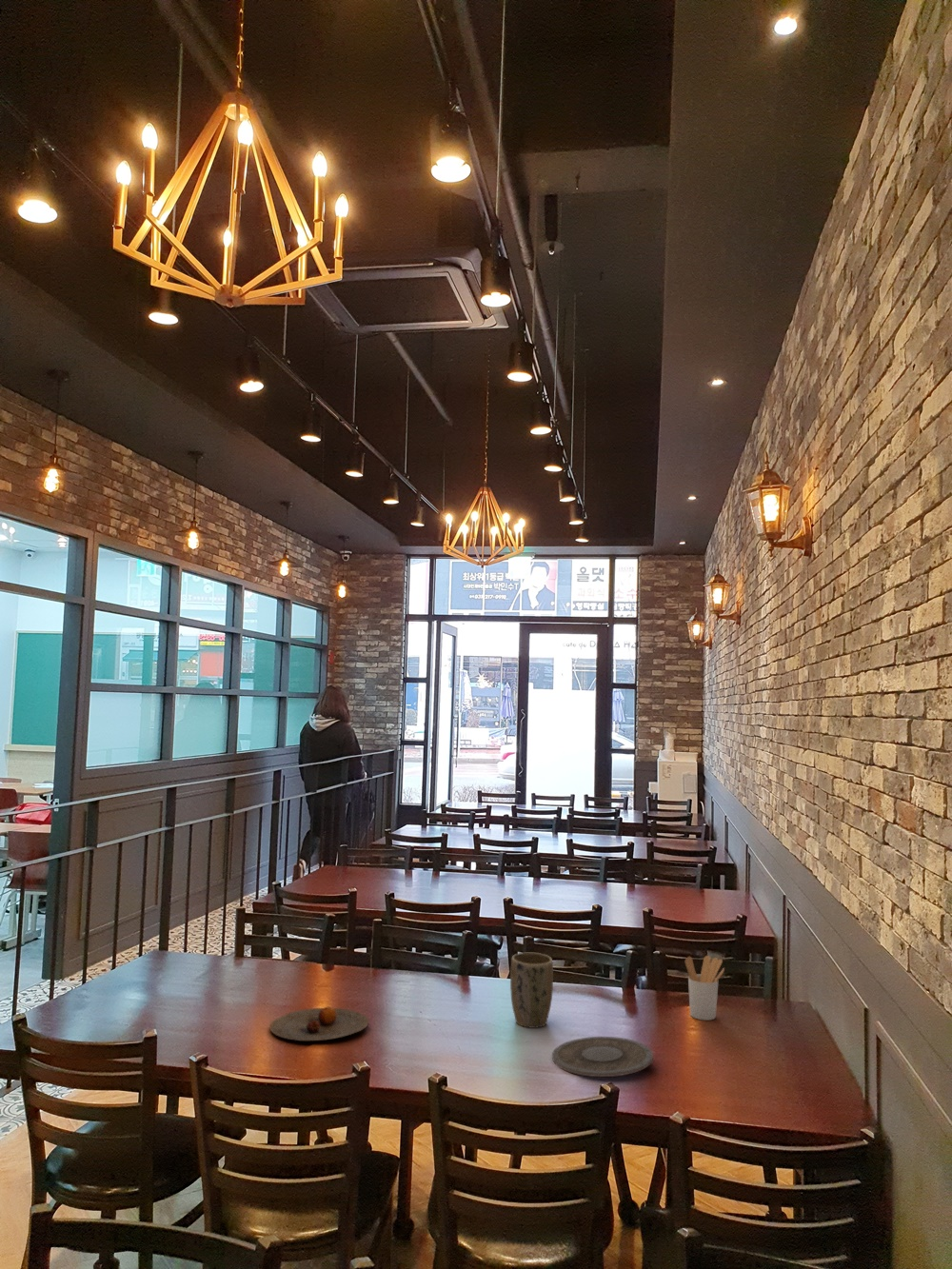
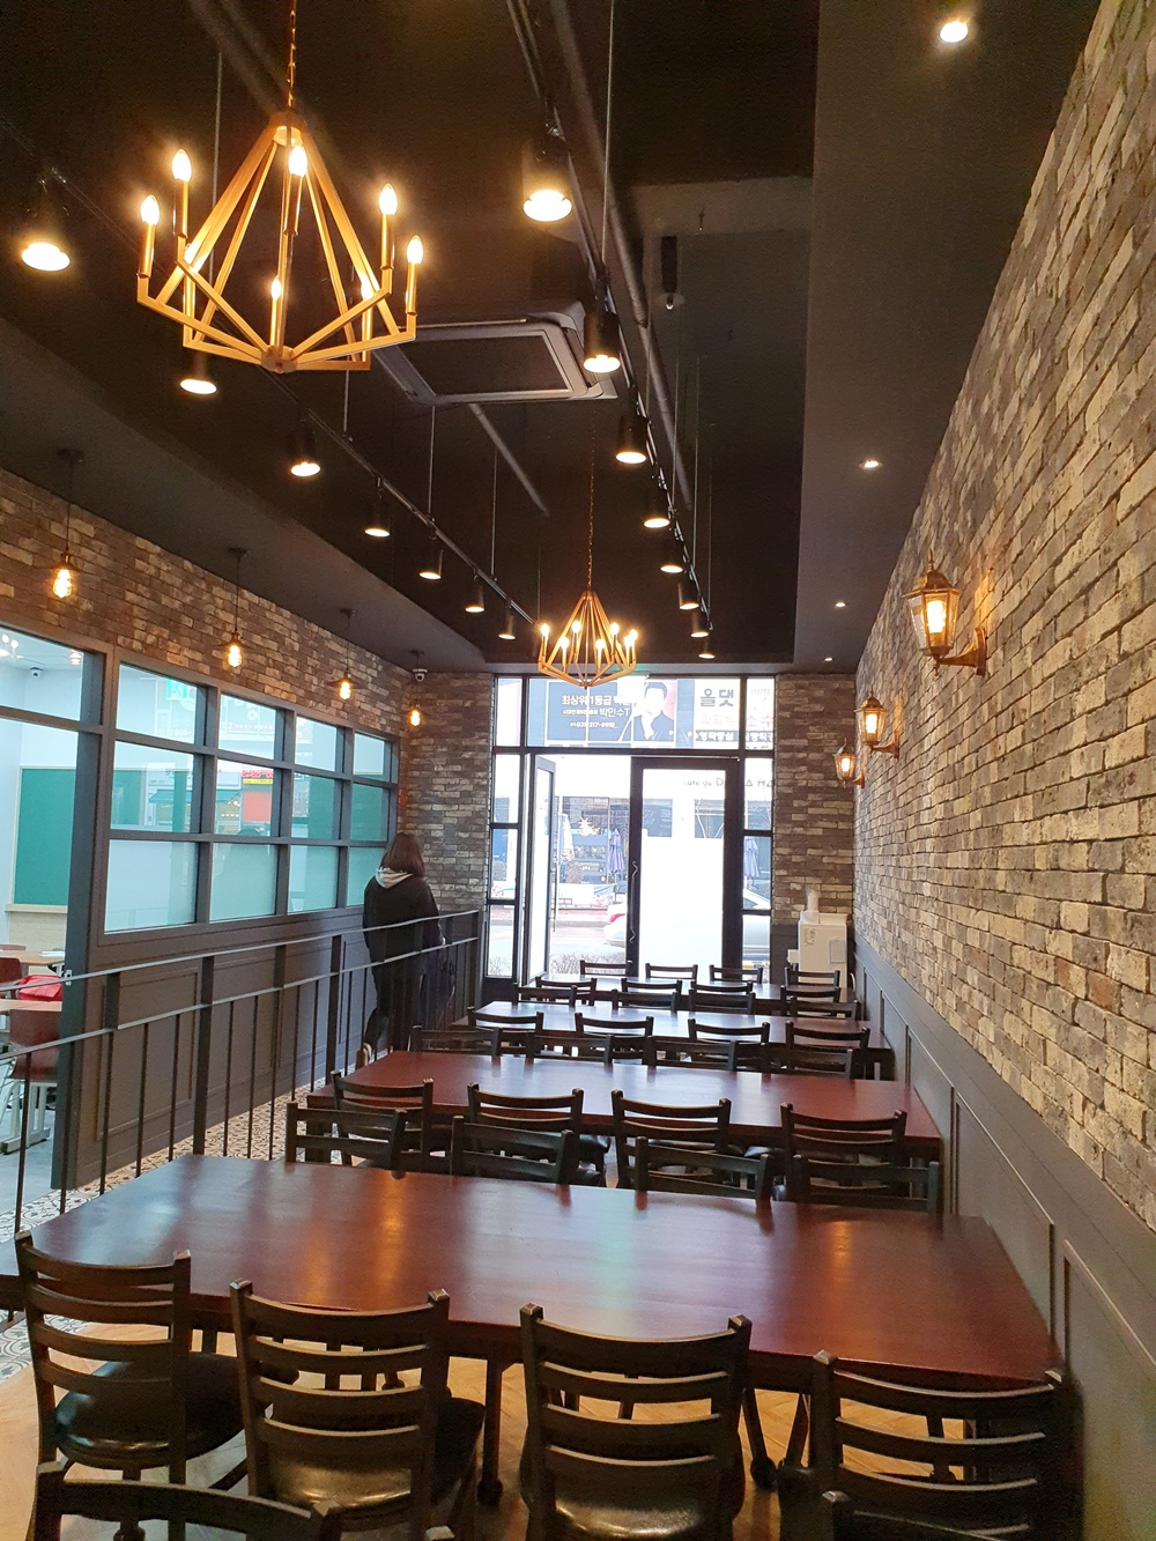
- utensil holder (705, 985)
- plant pot (531, 990)
- plate (319, 1019)
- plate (602, 1055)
